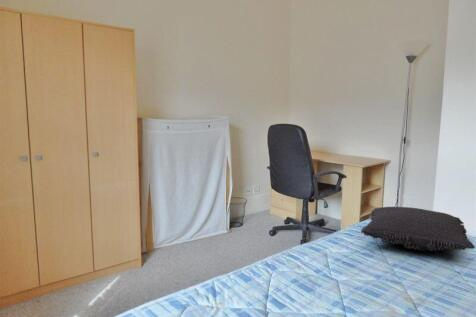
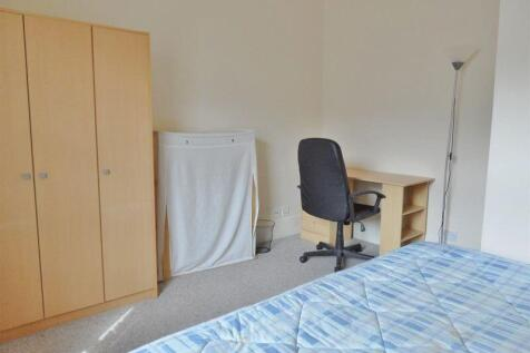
- pillow (414, 227)
